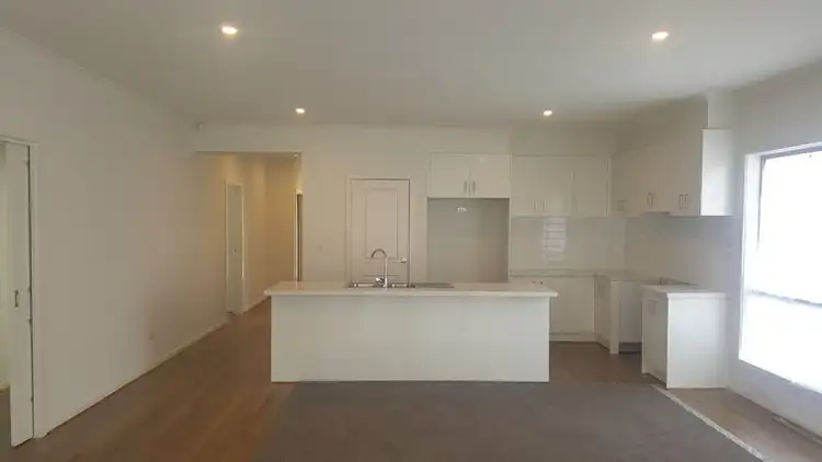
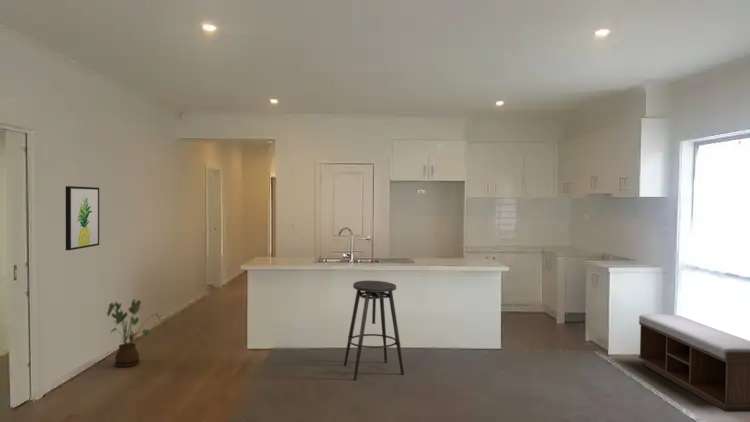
+ wall art (83, 217)
+ bench (697, 356)
+ house plant (132, 332)
+ stool (372, 323)
